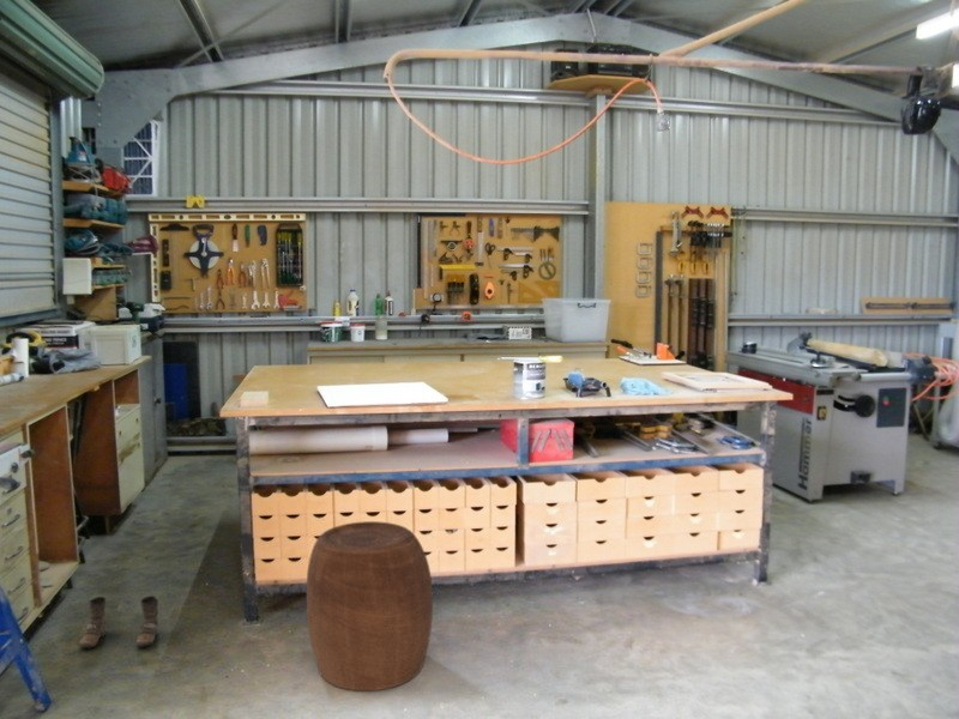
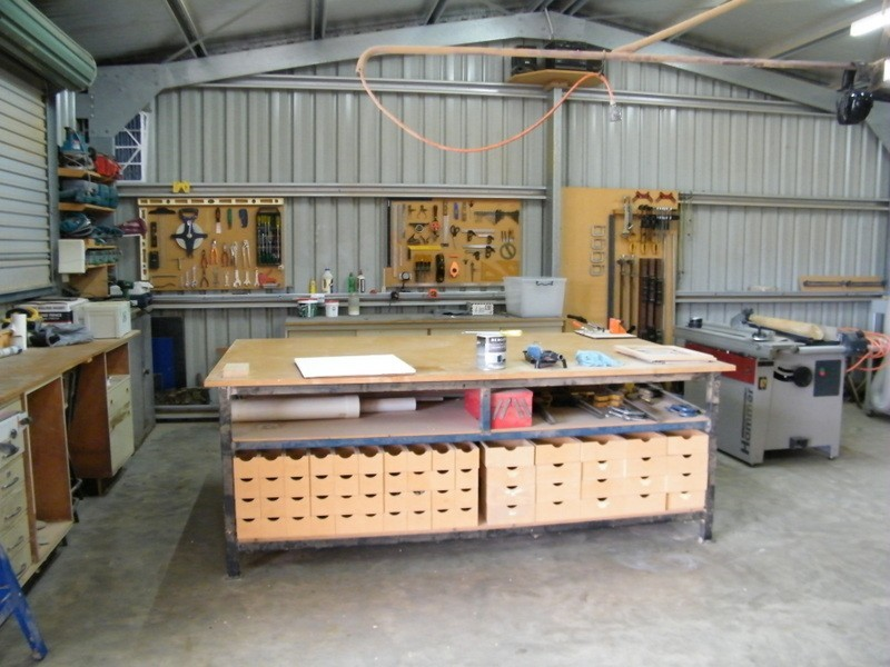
- stool (369, 599)
- boots (105, 622)
